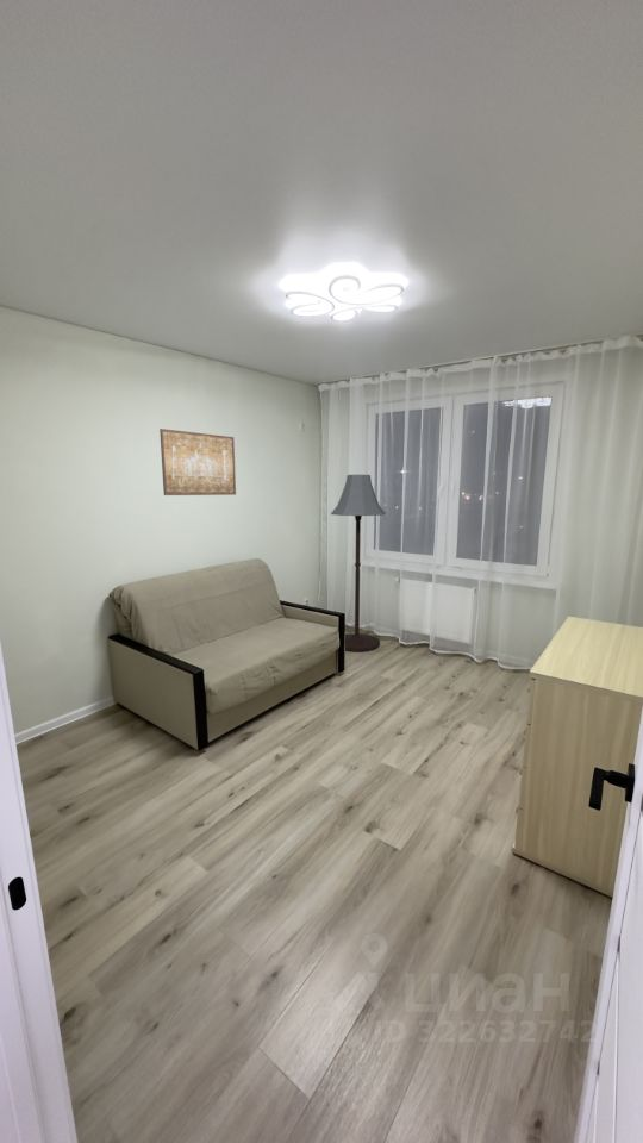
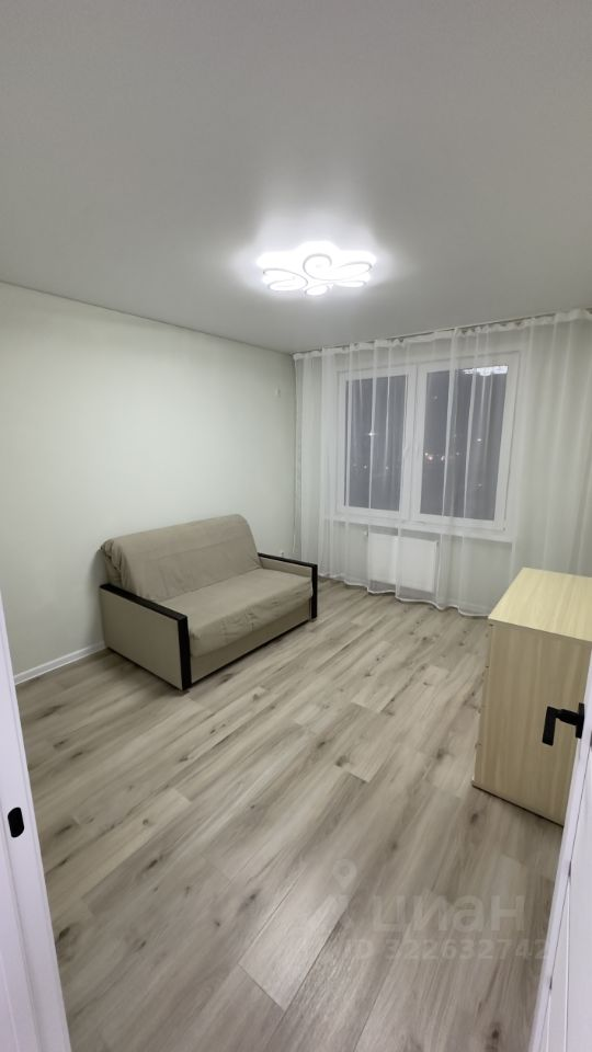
- wall art (200, 464)
- floor lamp (357, 561)
